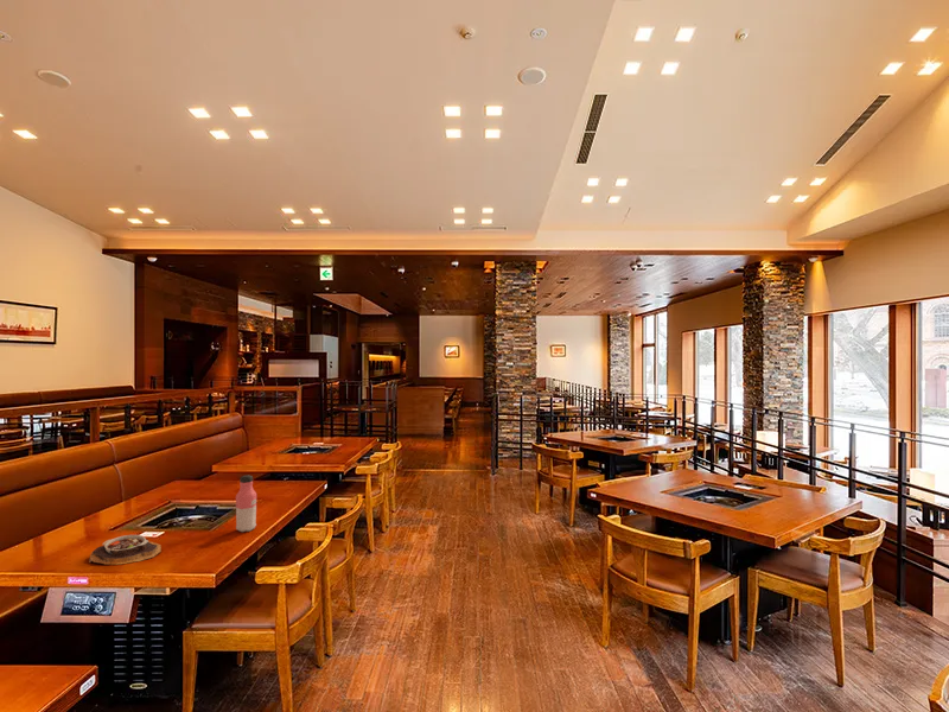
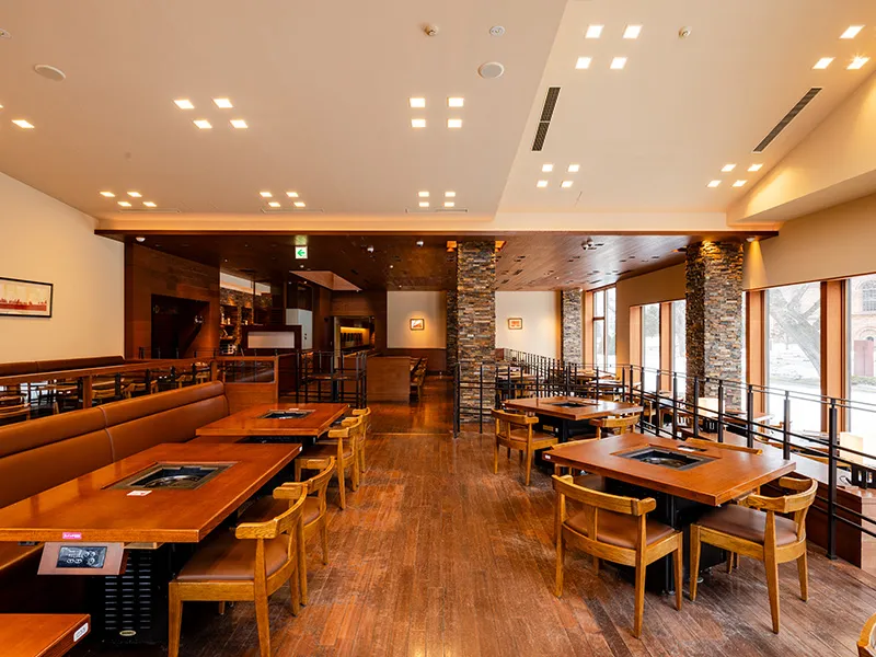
- water bottle (246, 502)
- soup bowl (126, 547)
